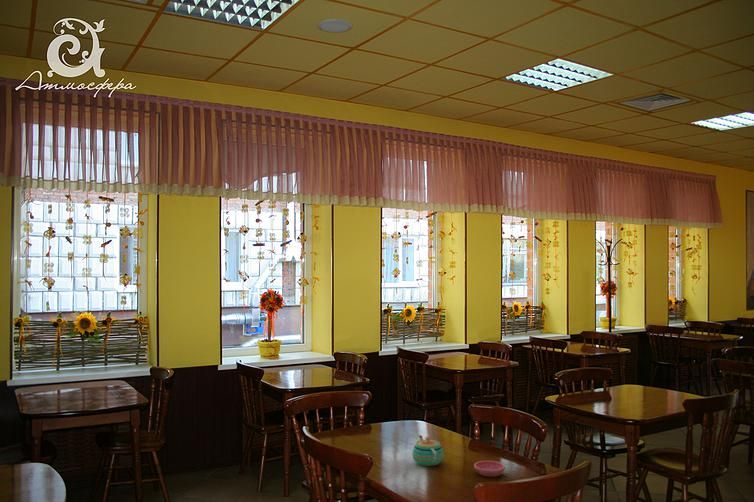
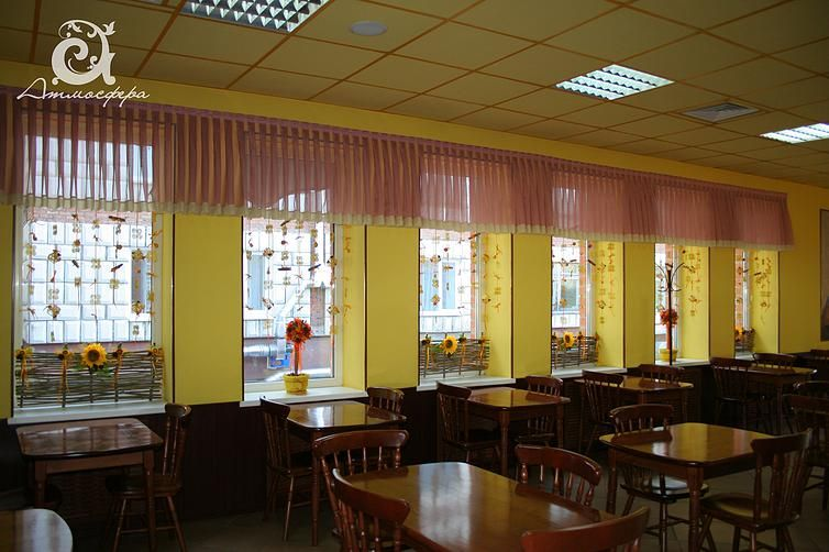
- teapot (427, 449)
- saucer (489, 469)
